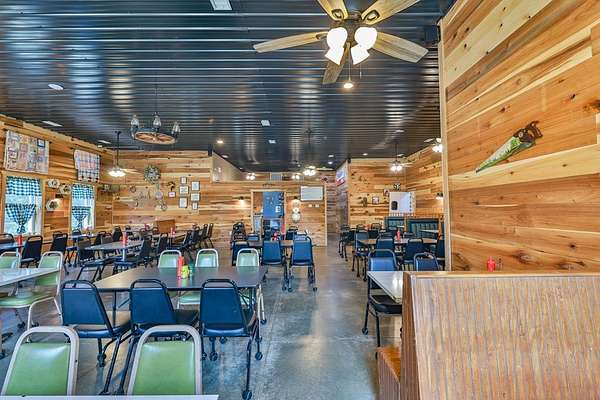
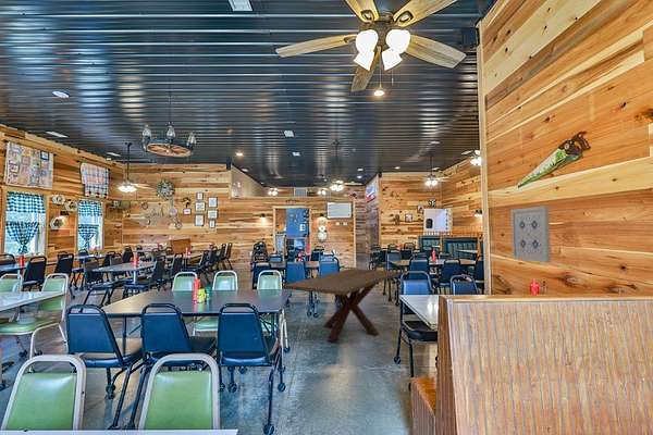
+ dining table (349, 303)
+ wall art (529, 234)
